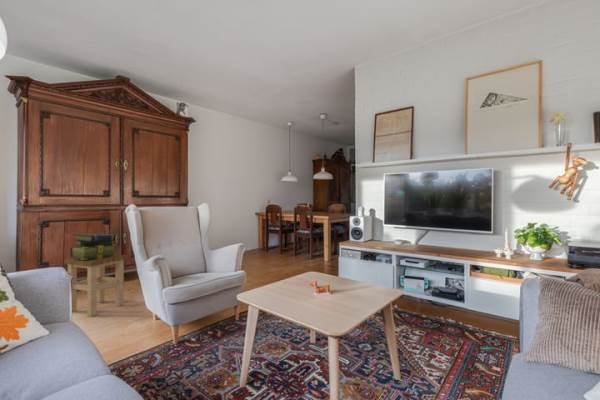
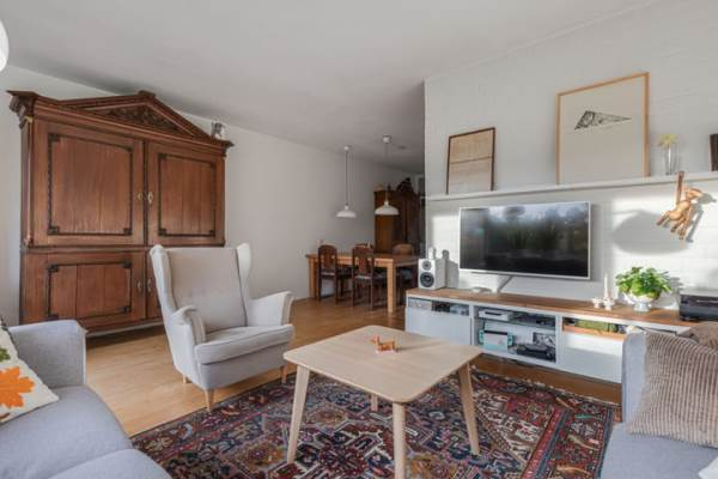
- stack of books (94, 245)
- stool (96, 282)
